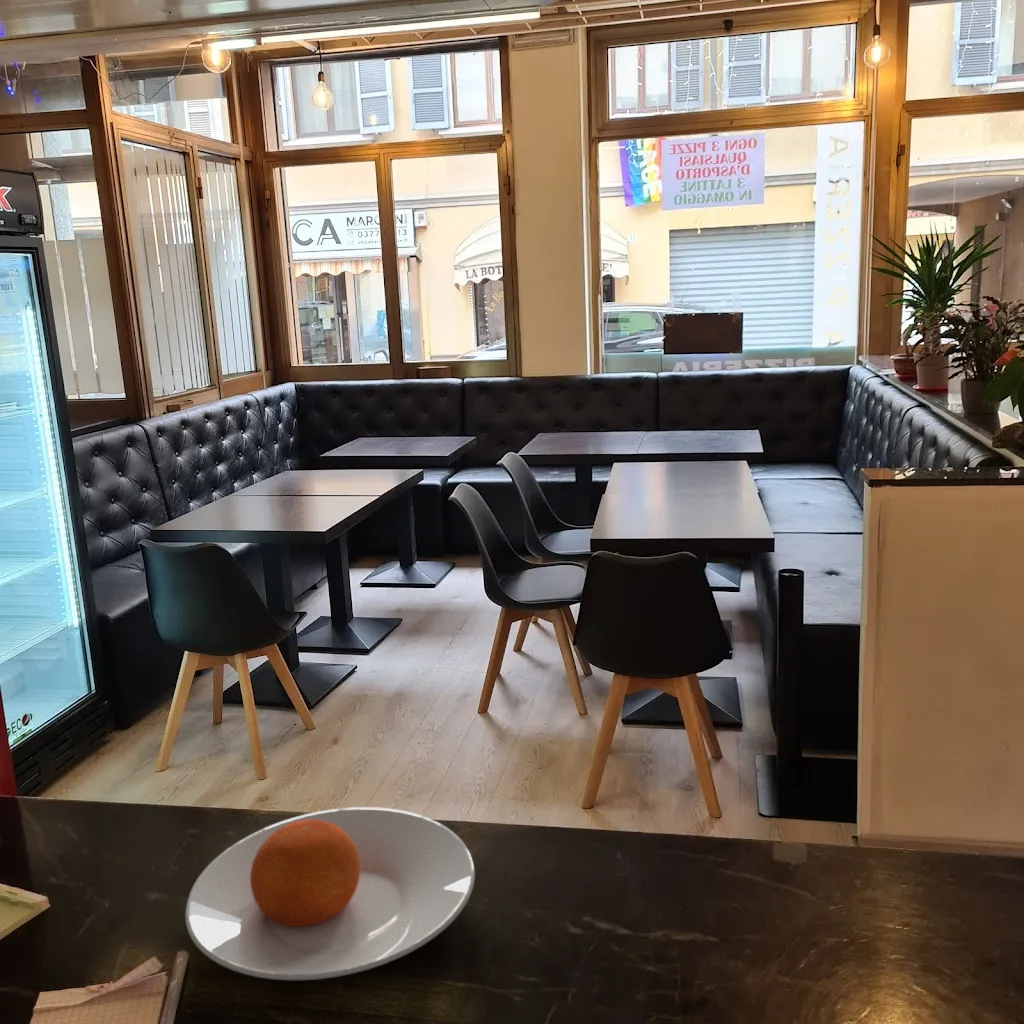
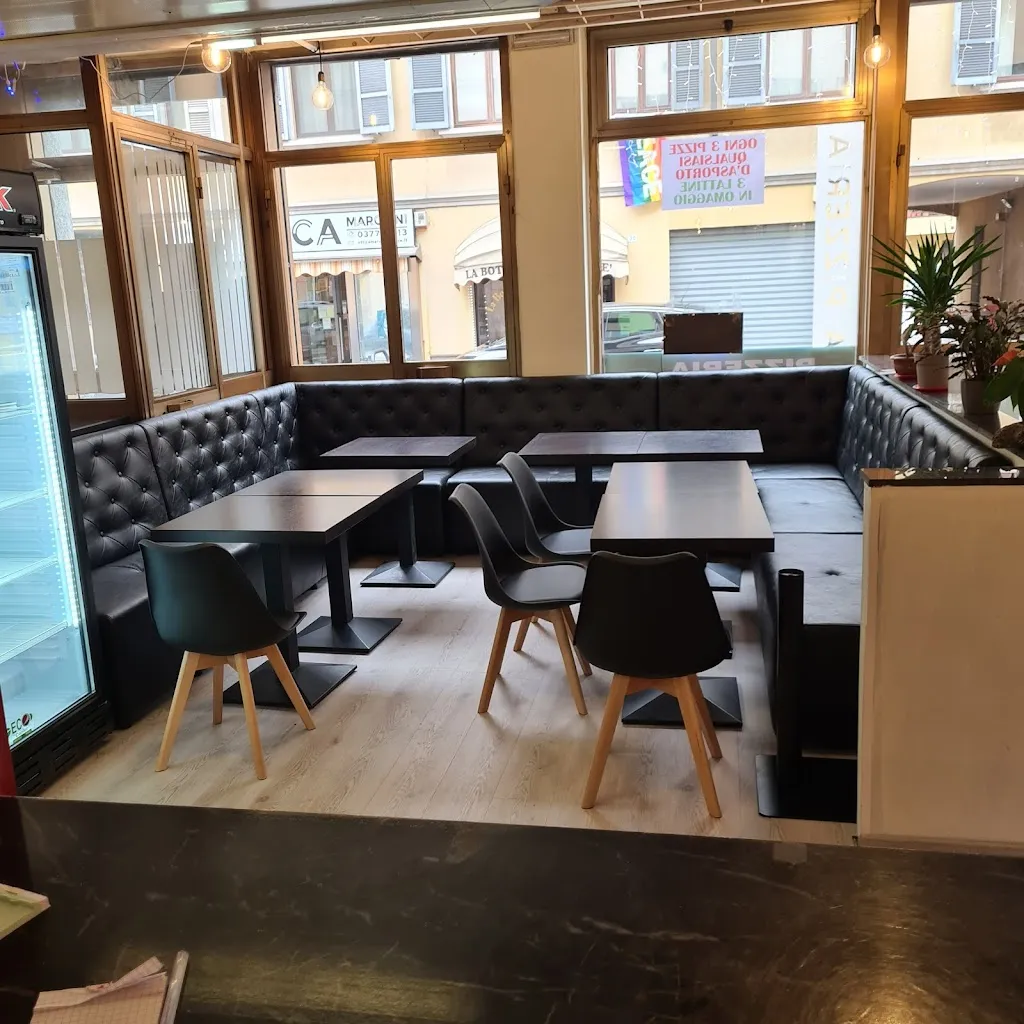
- plate (332, 871)
